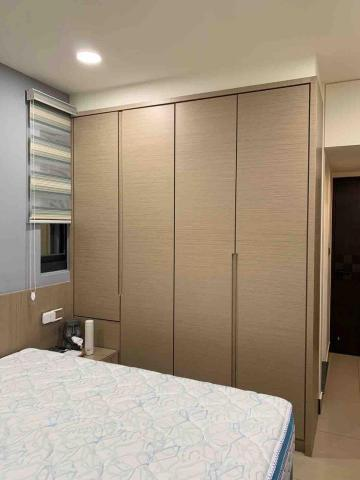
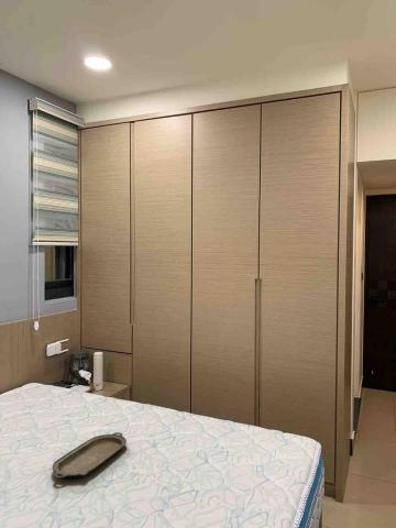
+ serving tray (91, 454)
